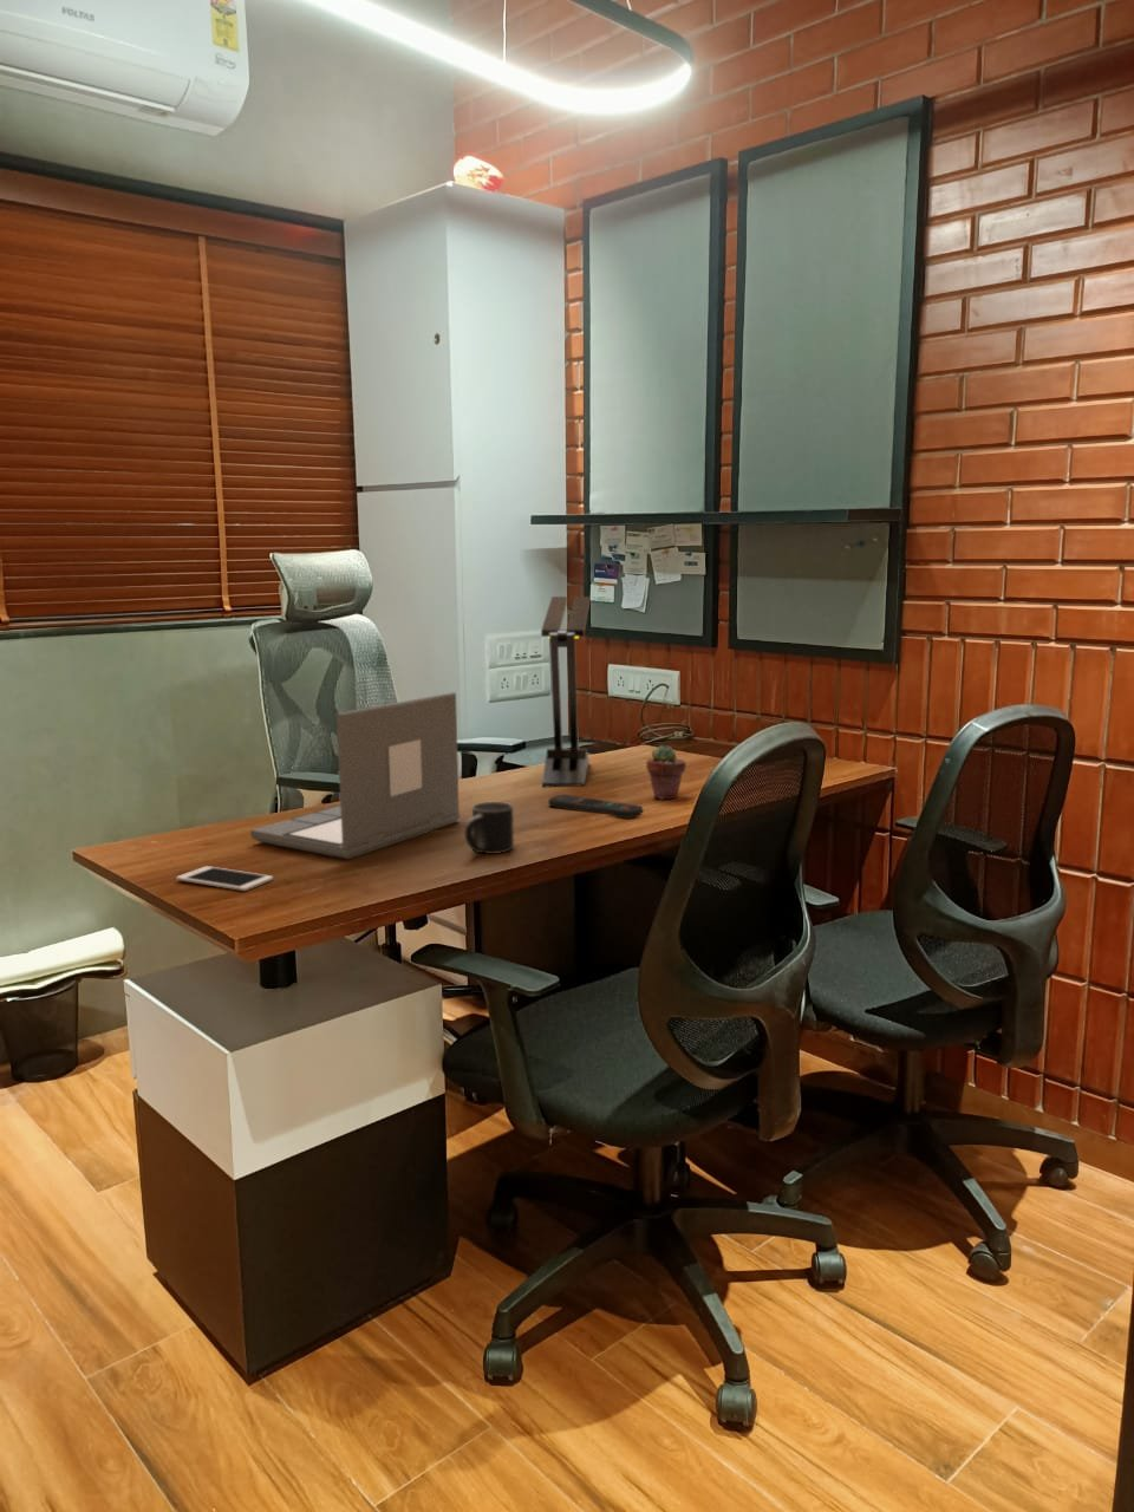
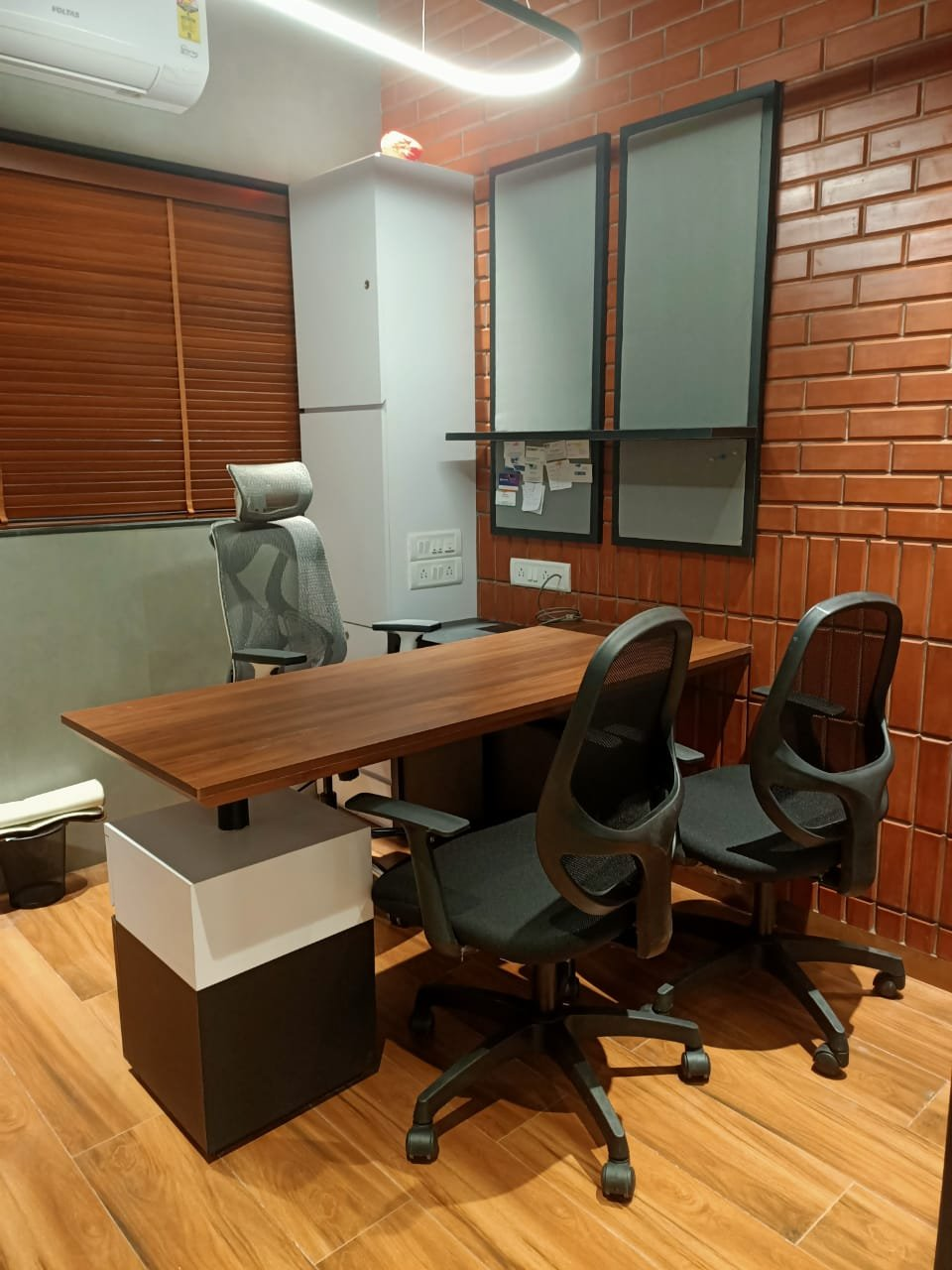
- desk lamp (568, 686)
- remote control (594, 806)
- cell phone (224, 877)
- mug (486, 830)
- potted succulent (665, 770)
- laptop (356, 766)
